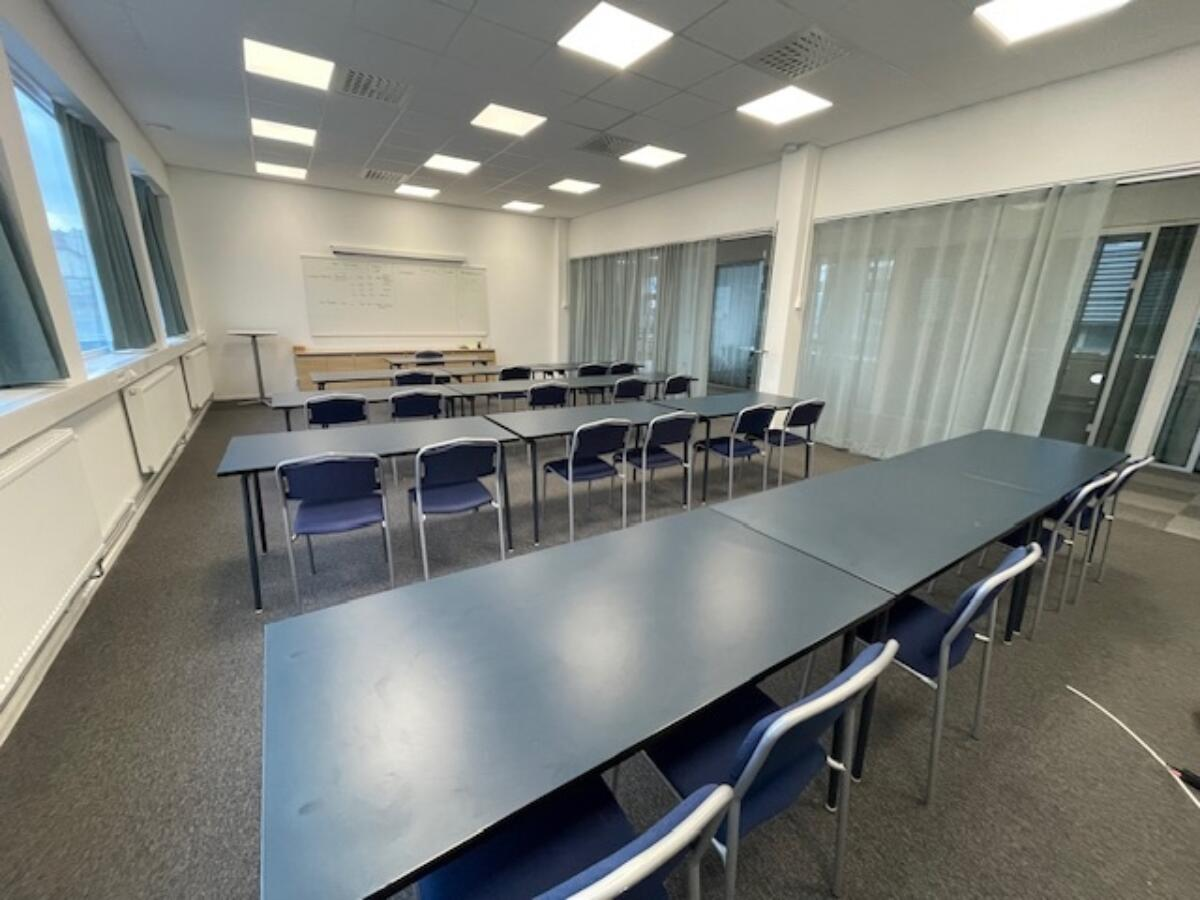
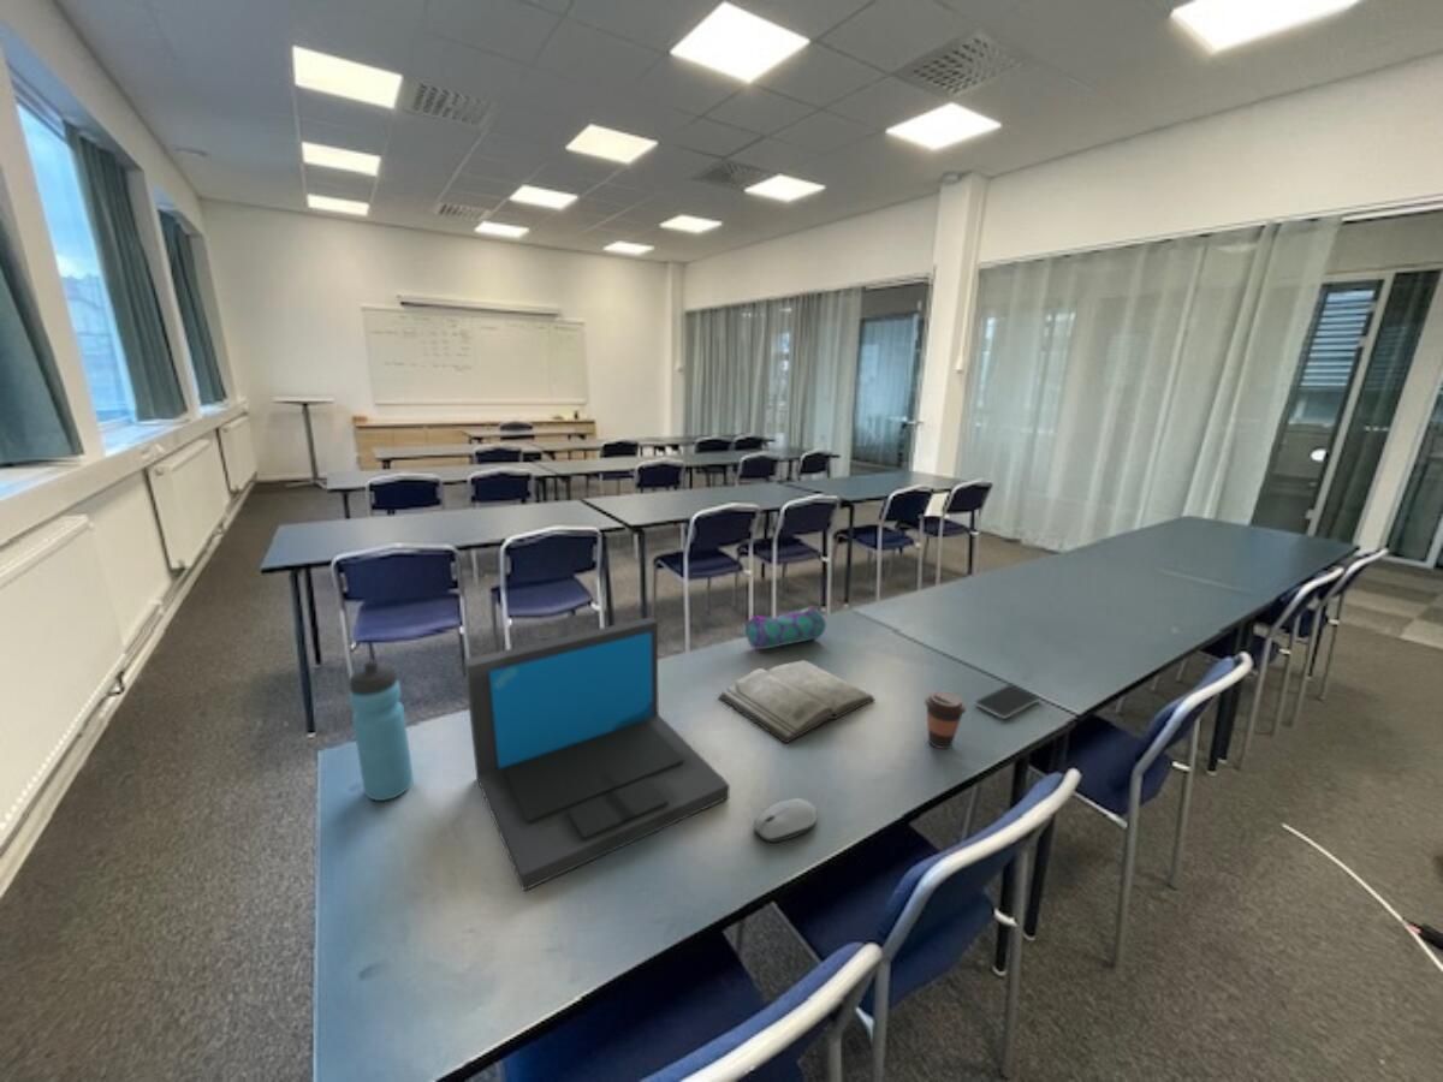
+ water bottle (380, 727)
+ coffee cup (943, 720)
+ diary (796, 690)
+ smartphone (1006, 700)
+ computer mouse (786, 815)
+ laptop (598, 729)
+ pencil case (785, 626)
